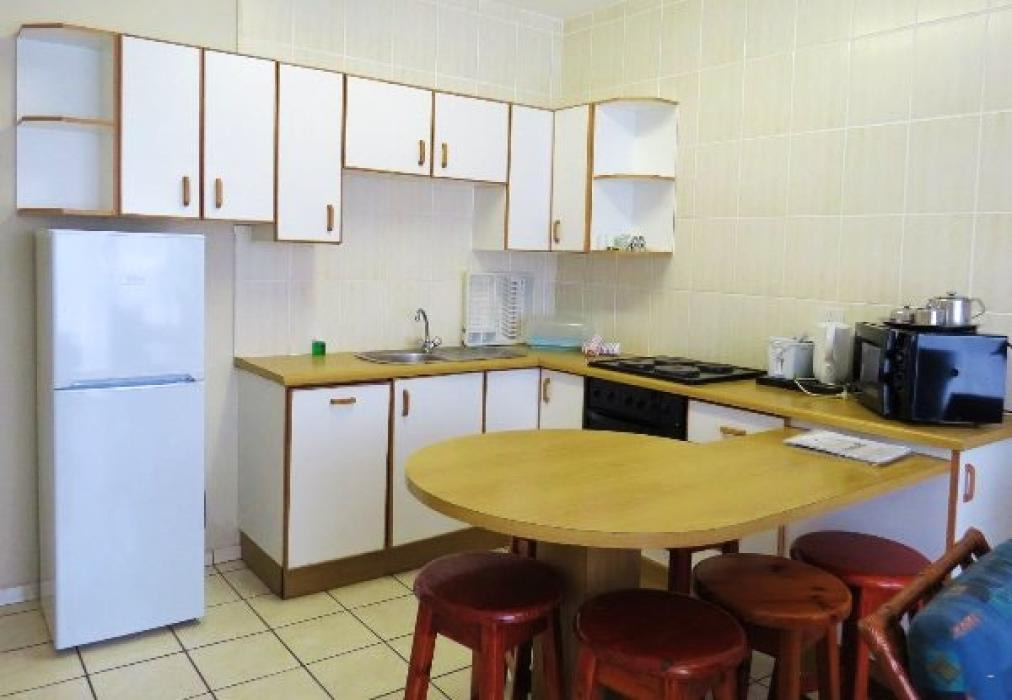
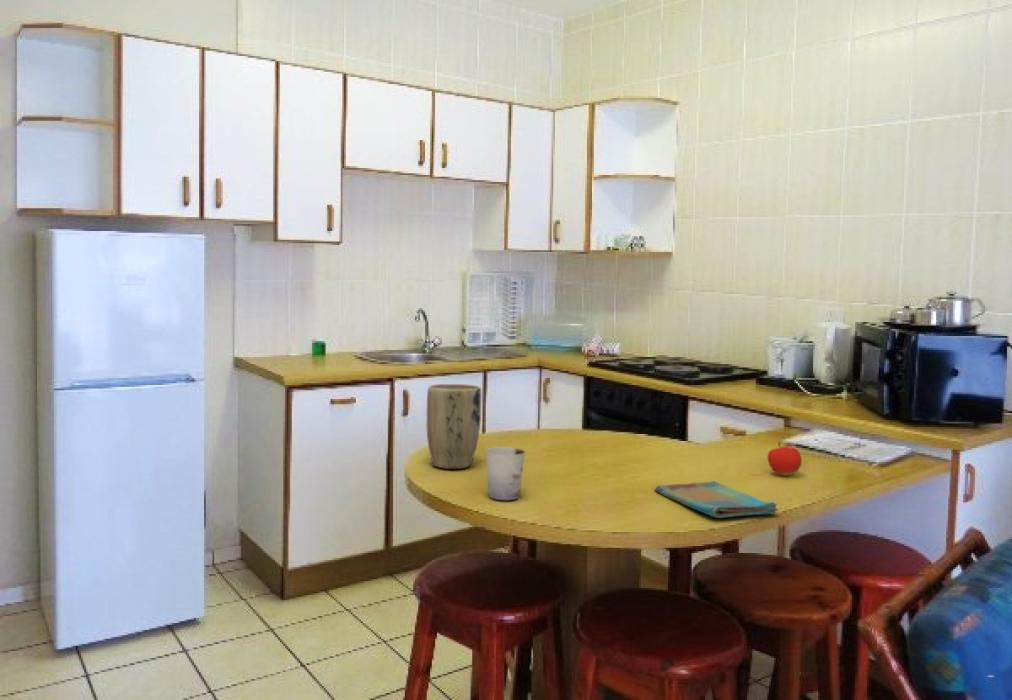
+ plant pot (453, 425)
+ dish towel (713, 497)
+ fruit (784, 459)
+ cup (508, 472)
